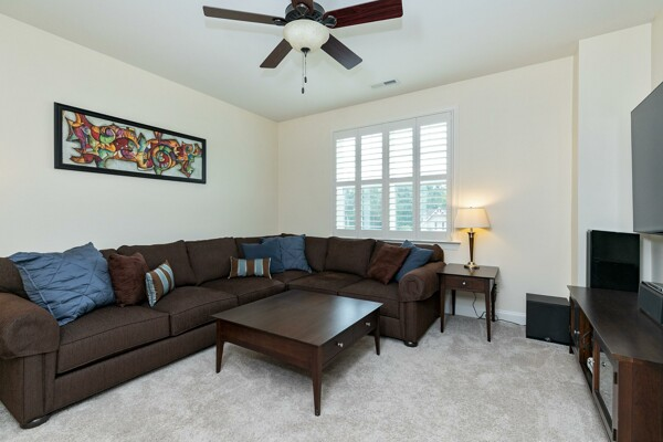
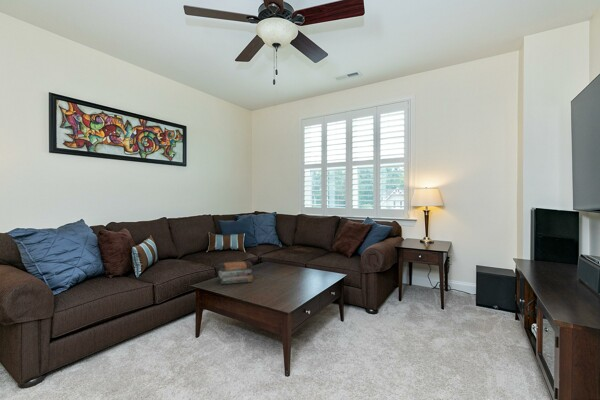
+ book stack (235, 272)
